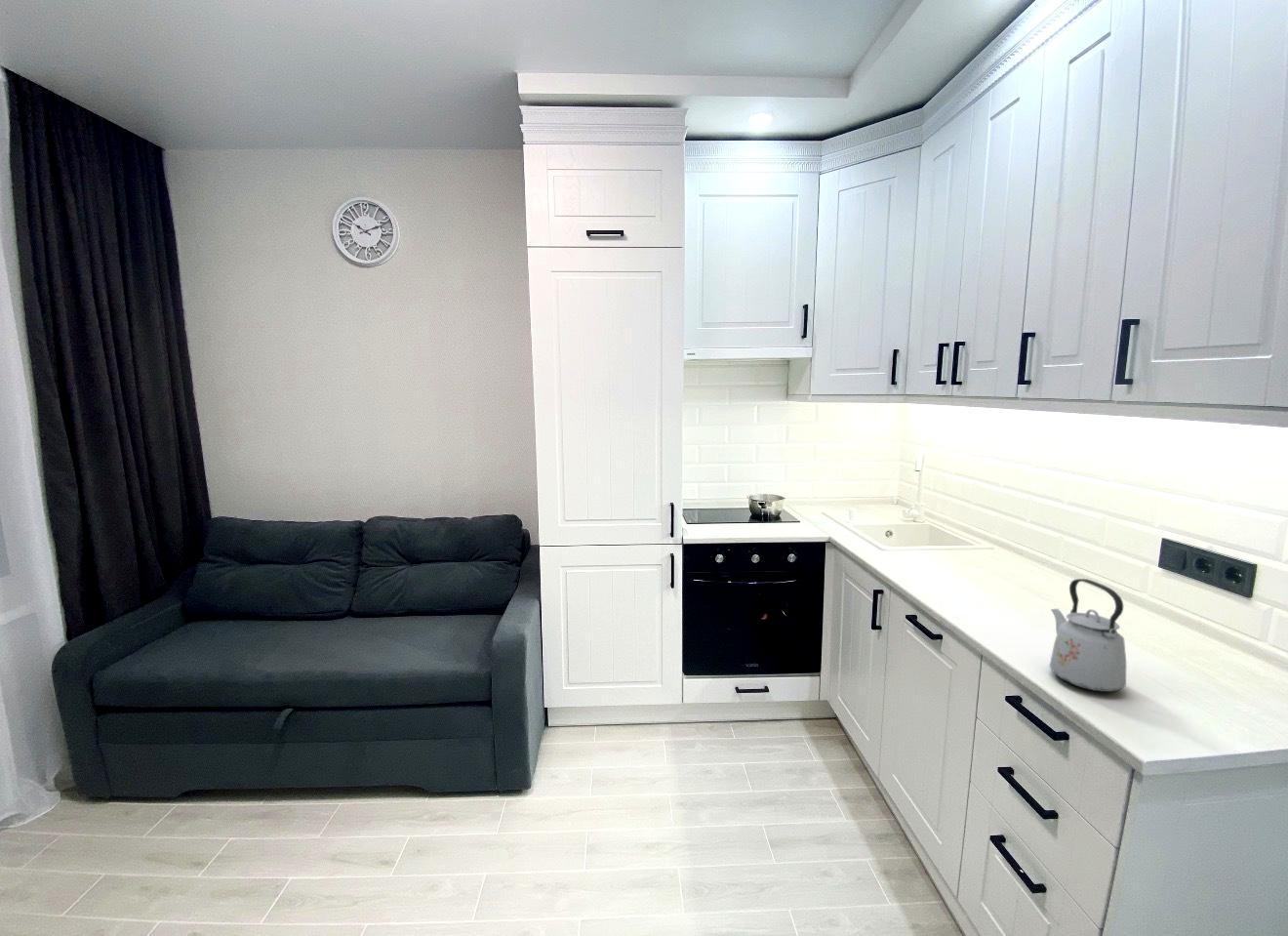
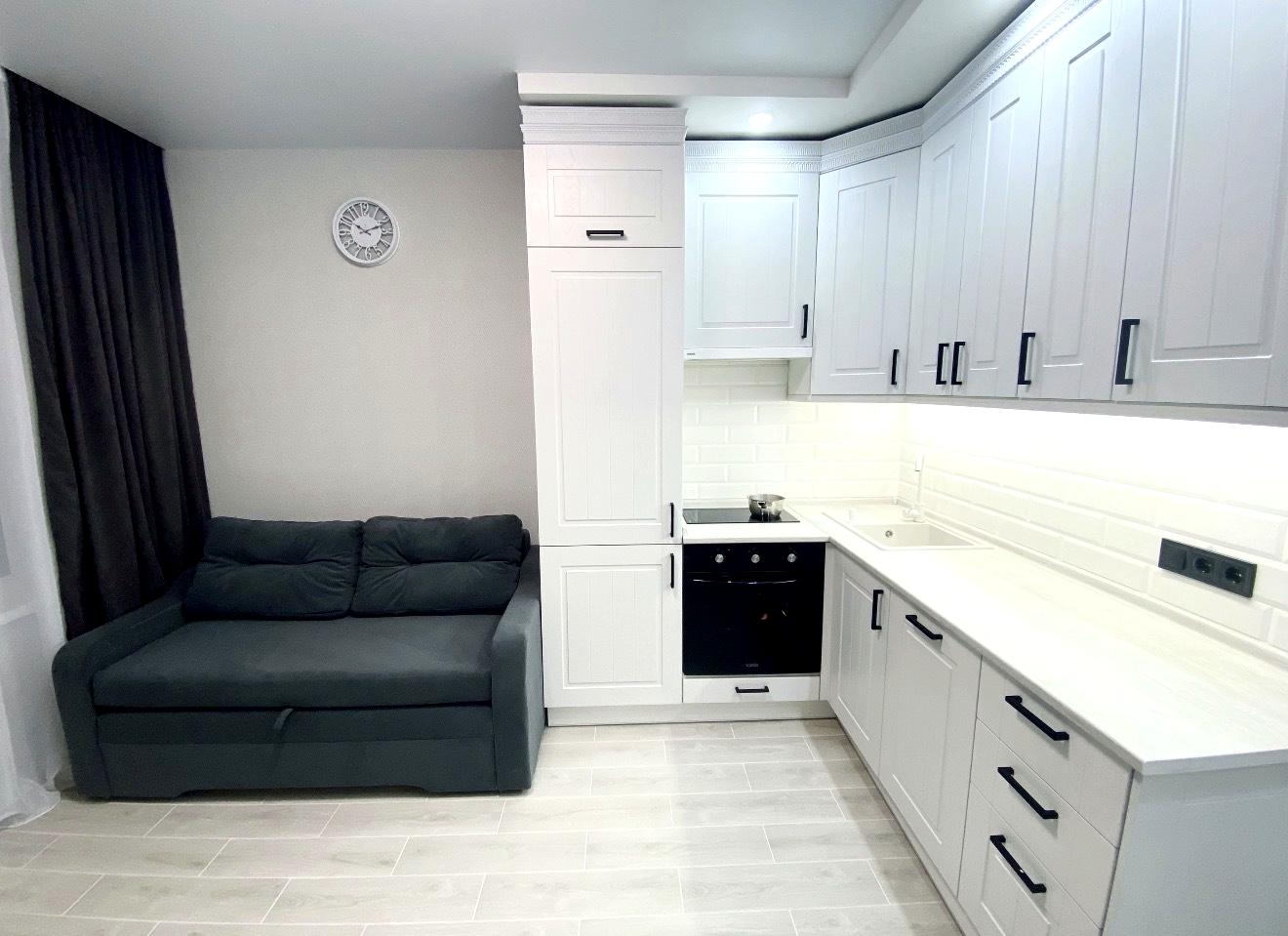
- kettle (1081, 628)
